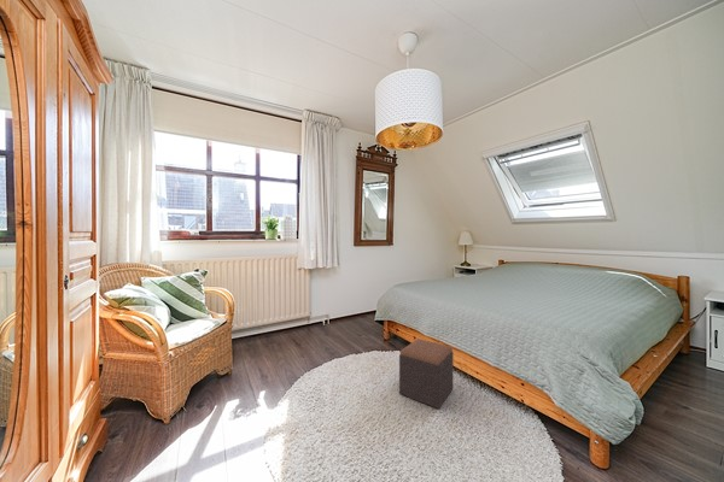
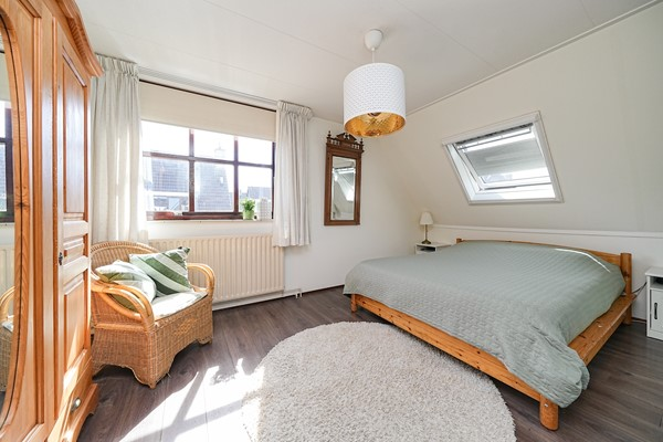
- footstool (426, 369)
